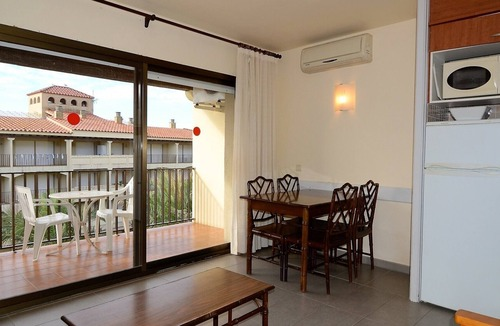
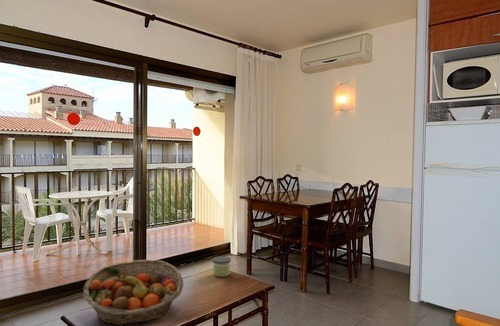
+ candle (221, 266)
+ fruit basket (135, 290)
